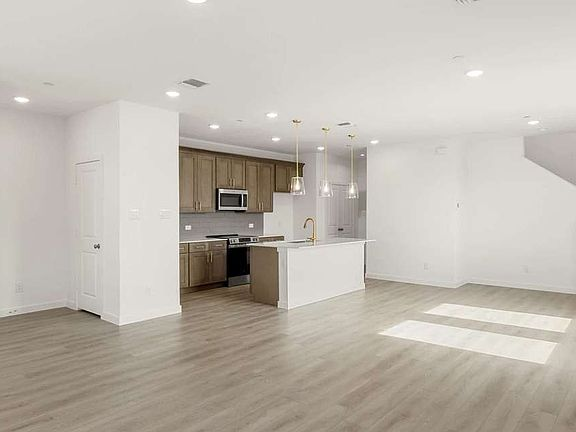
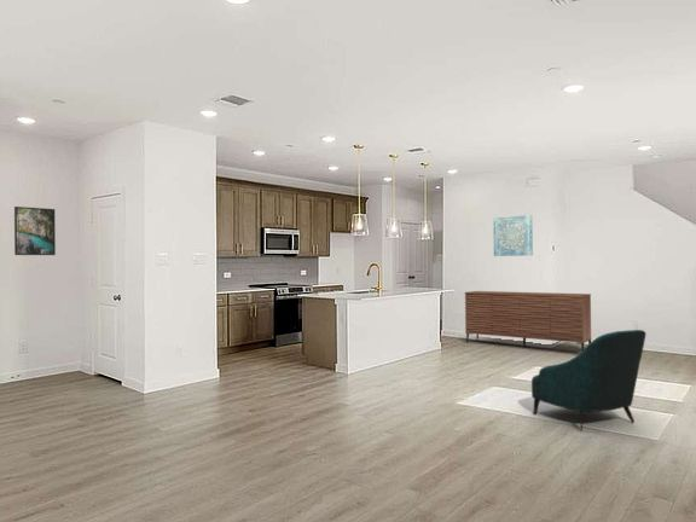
+ sideboard (524, 320)
+ armchair (585, 371)
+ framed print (35, 231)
+ wall art (512, 236)
